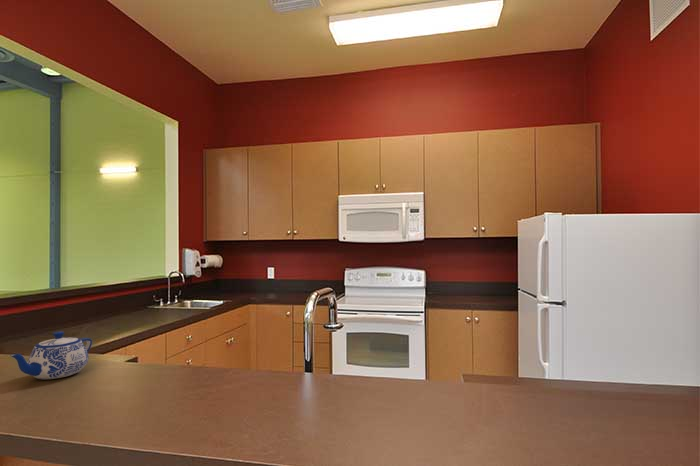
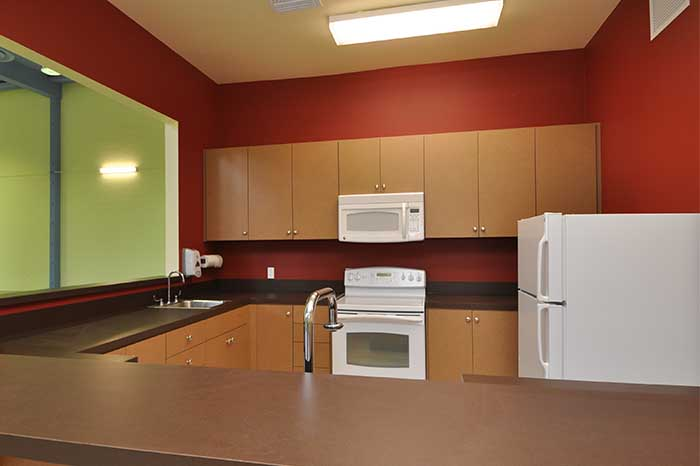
- teapot (54, 354)
